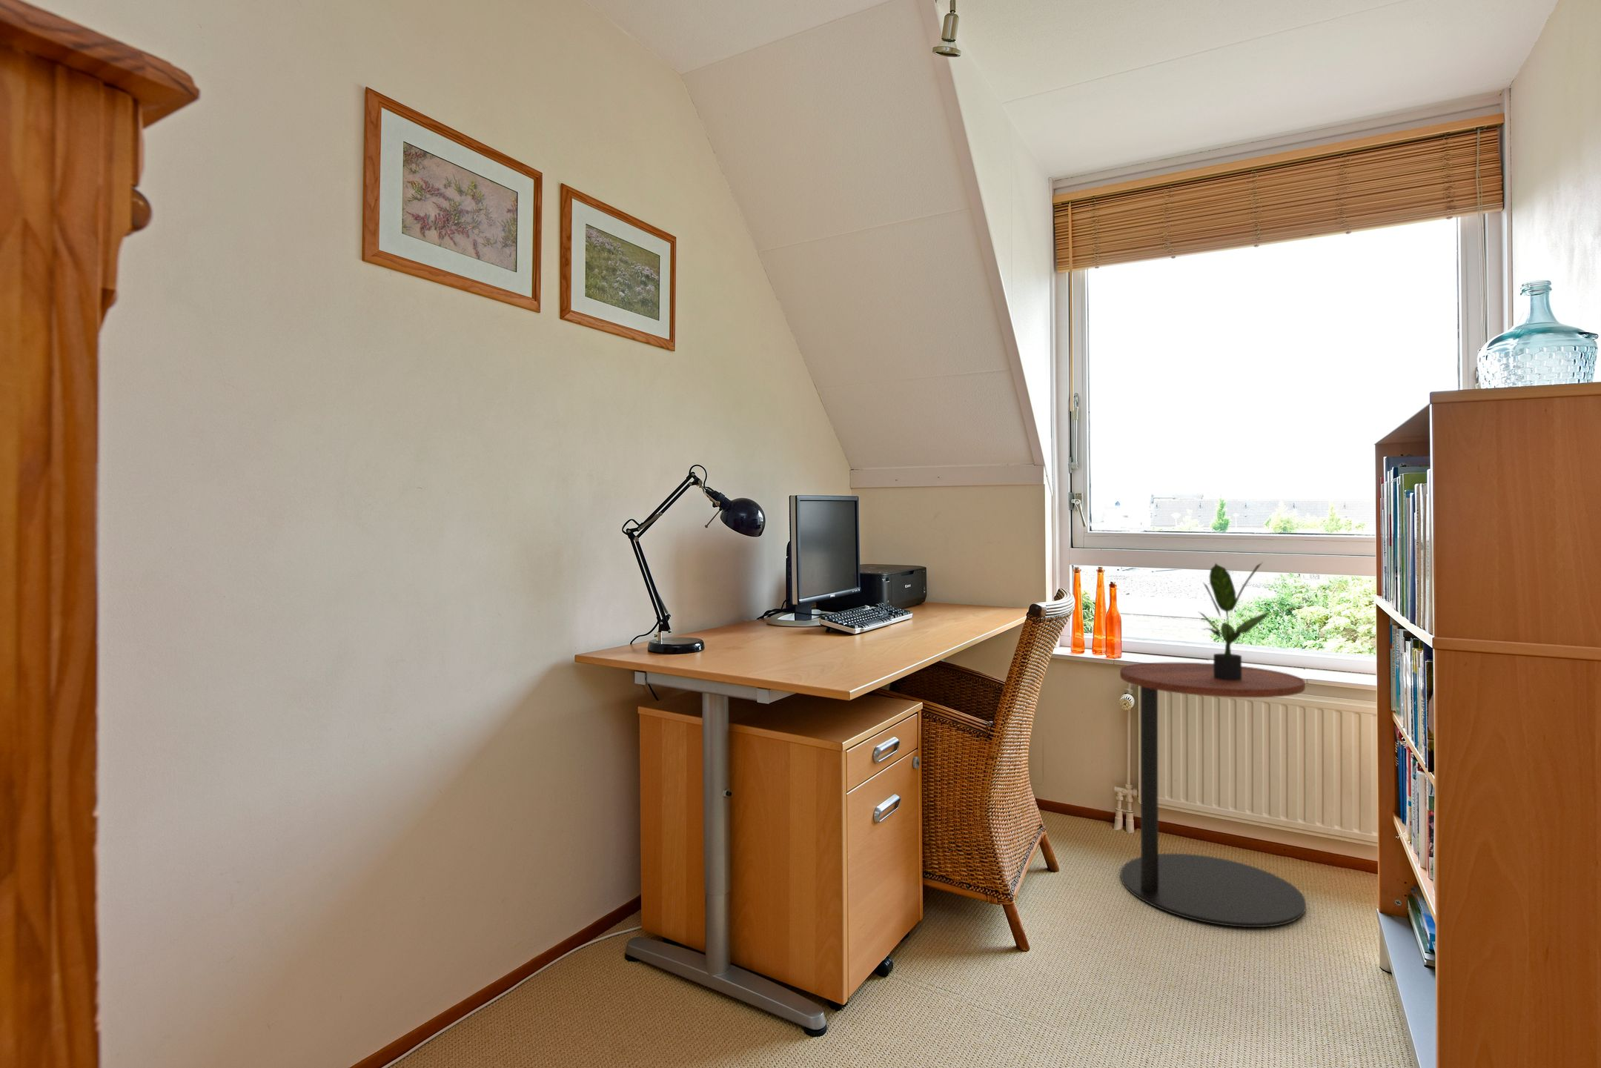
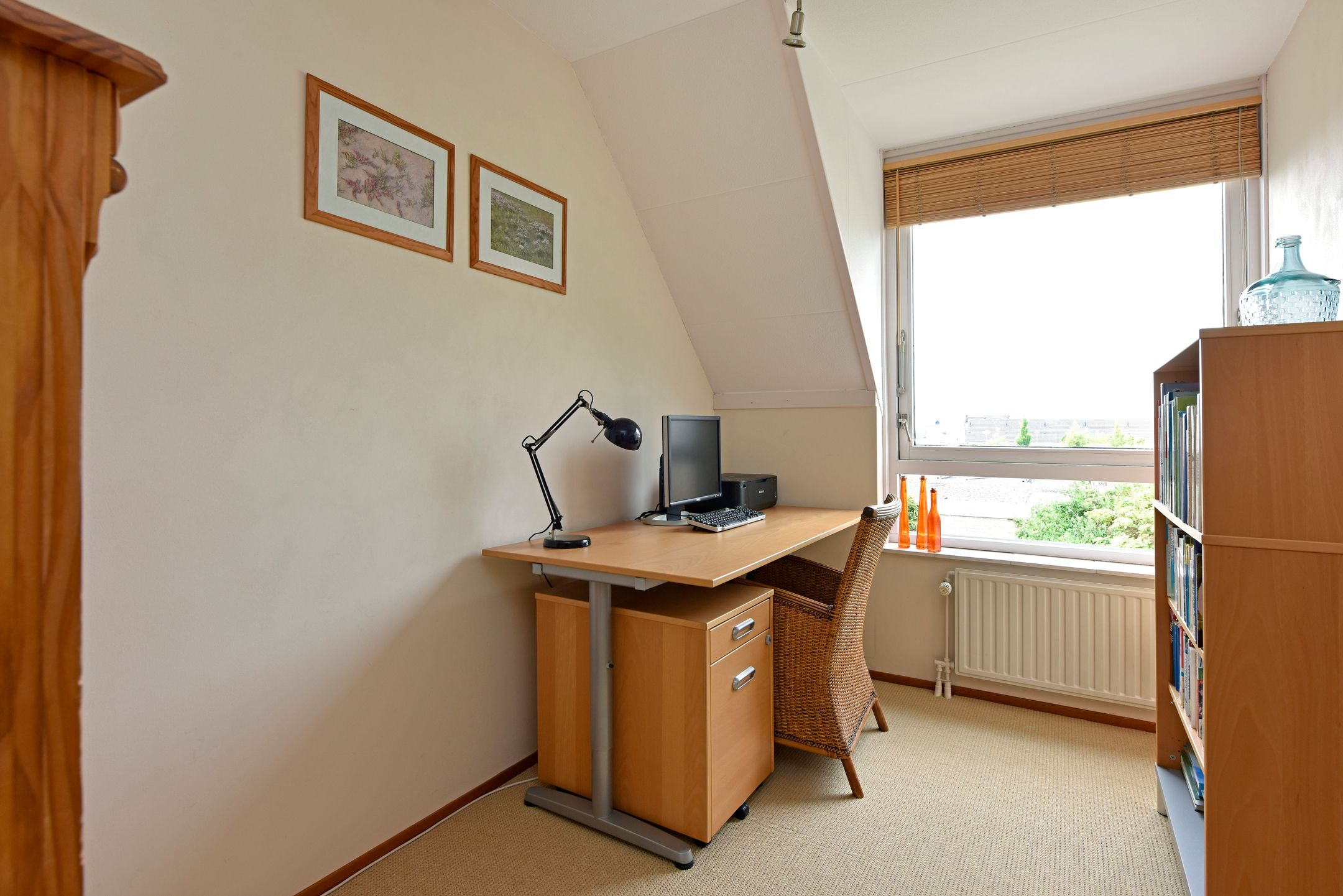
- potted plant (1231, 619)
- side table (1158, 781)
